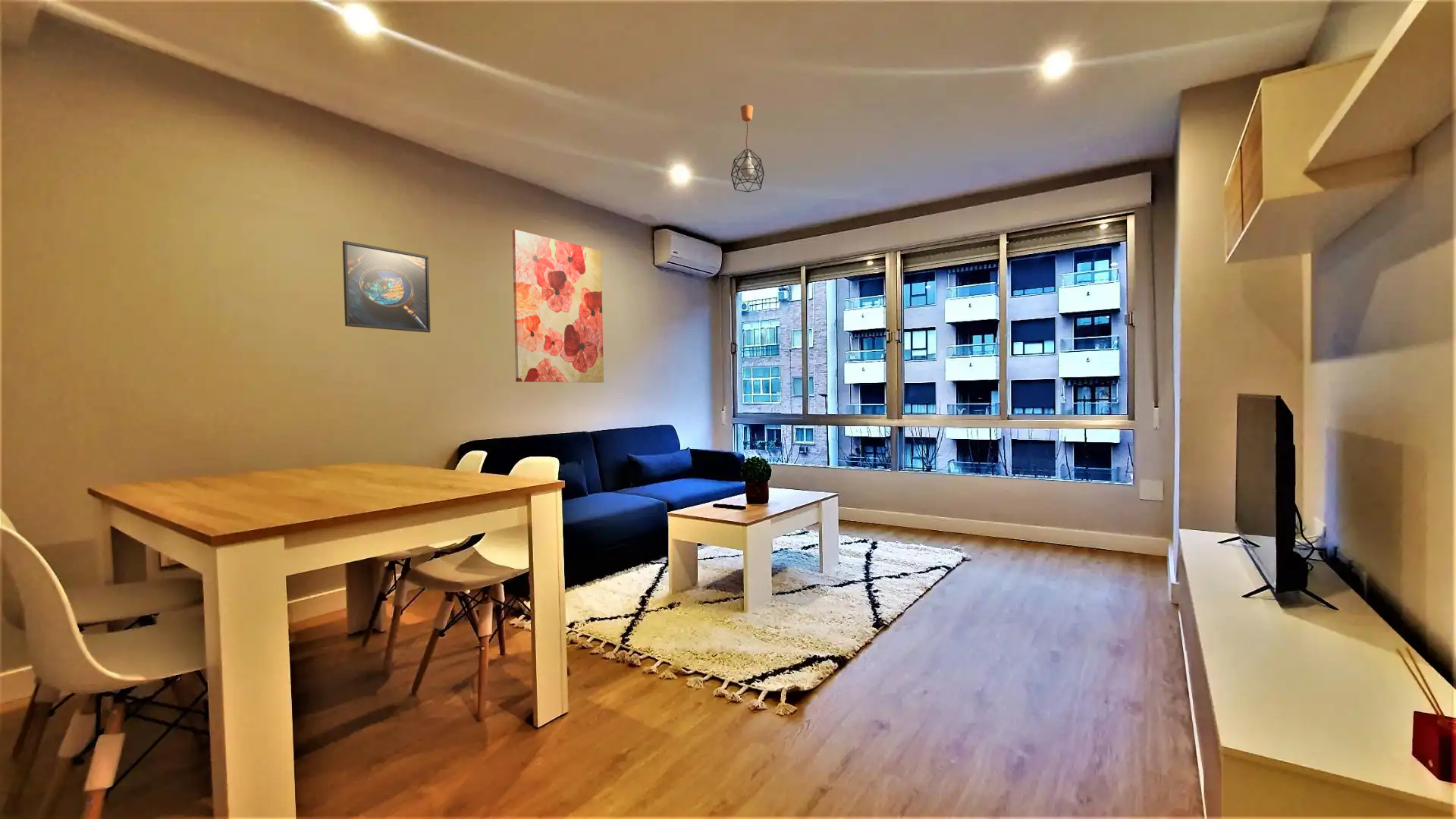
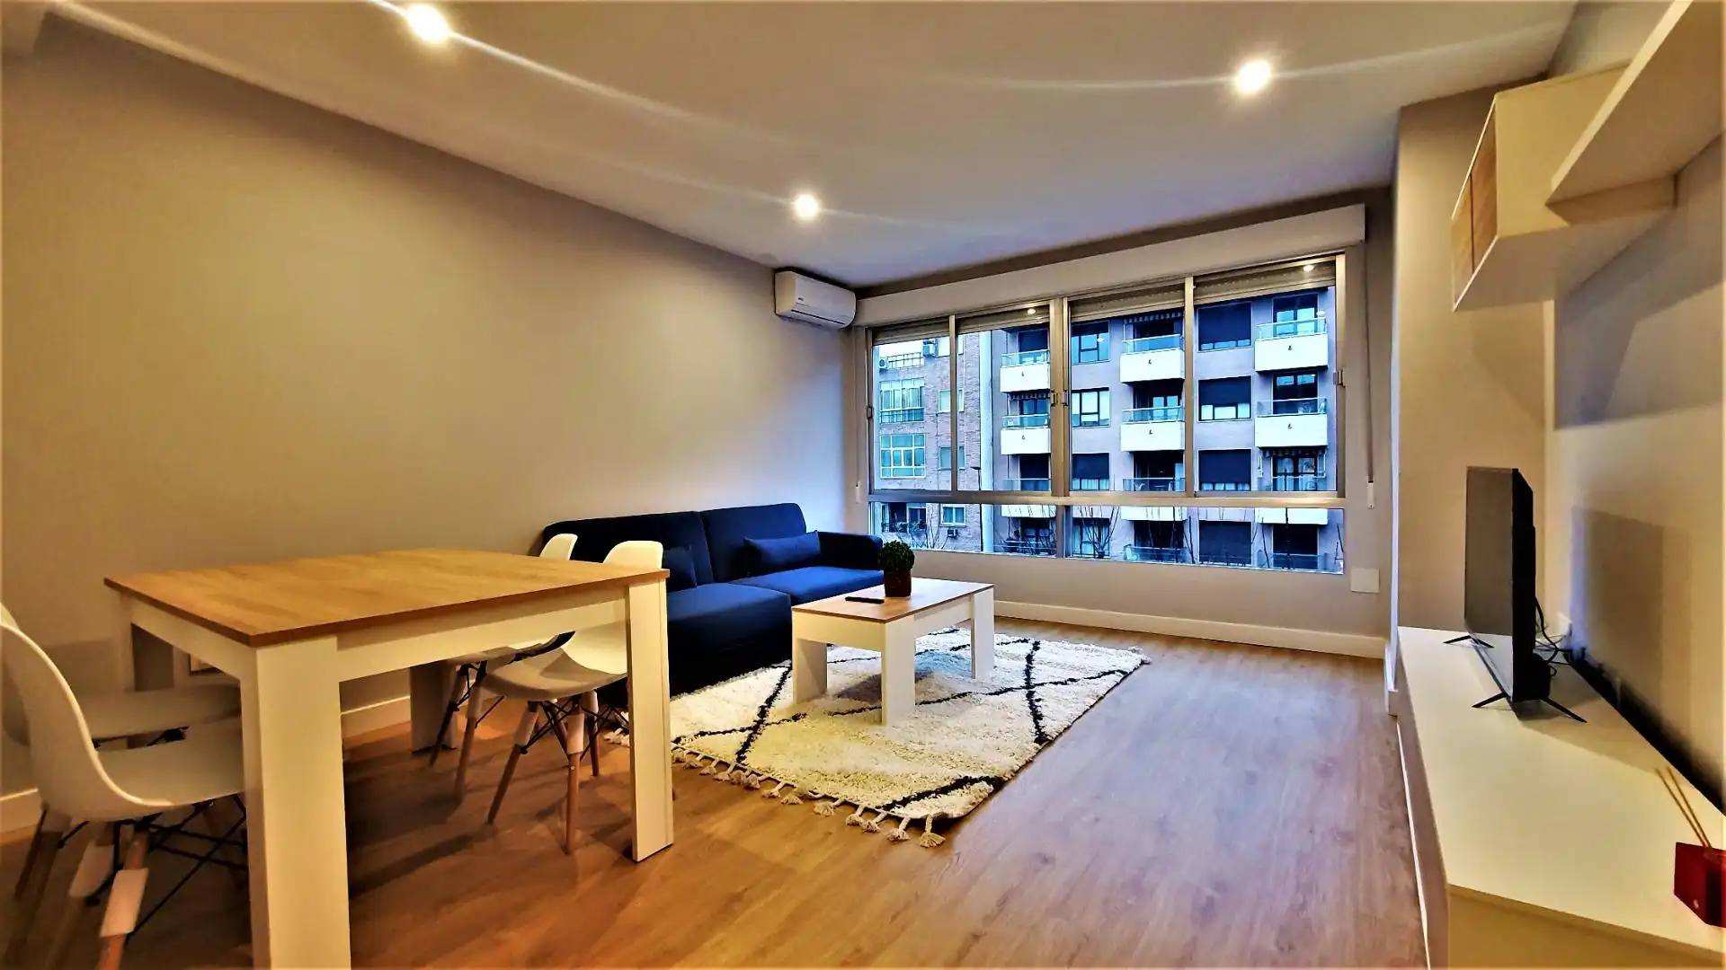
- wall art (561, 312)
- pendant light (747, 147)
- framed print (388, 289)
